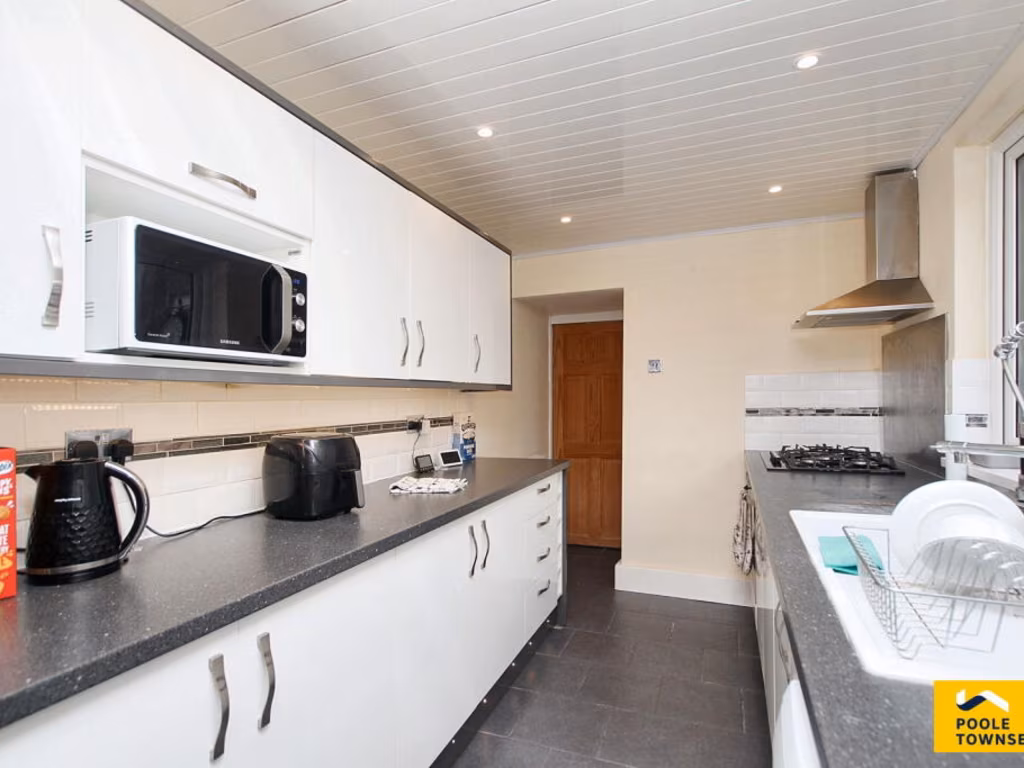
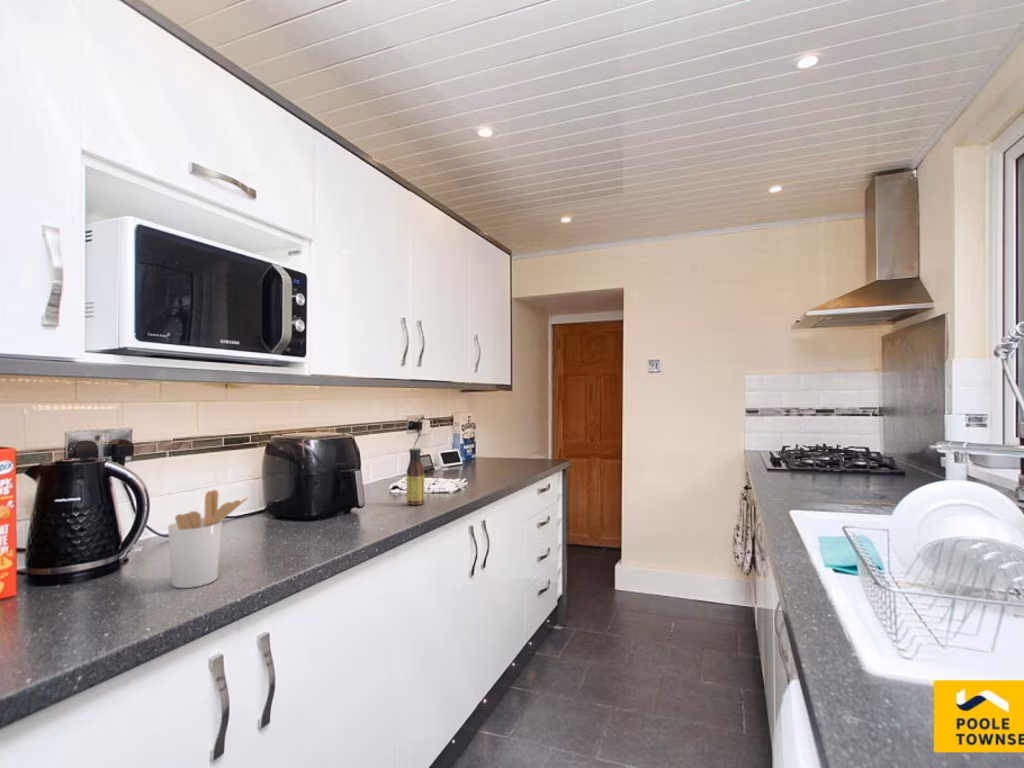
+ utensil holder (207, 537)
+ sauce bottle (415, 476)
